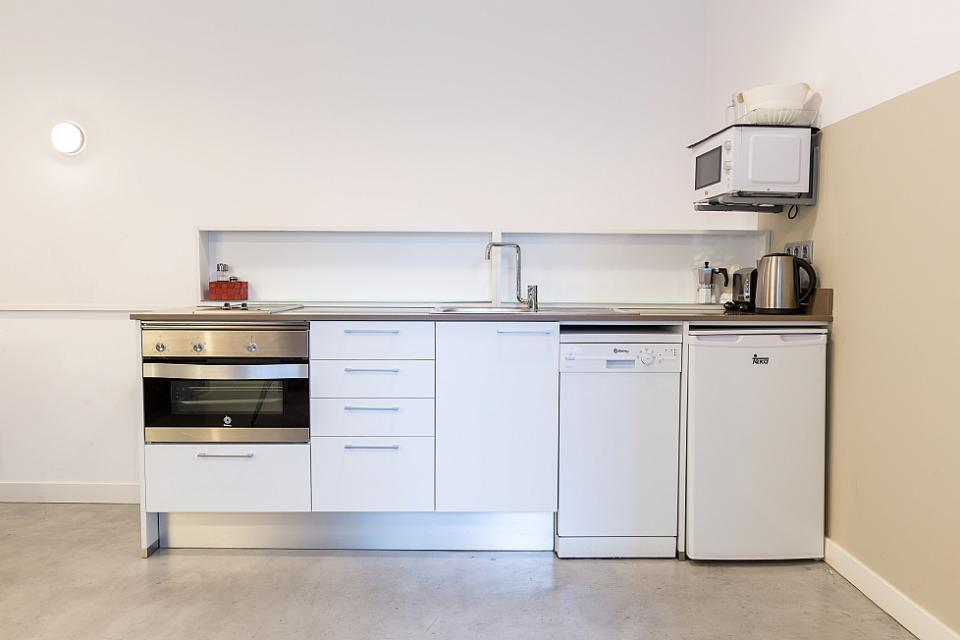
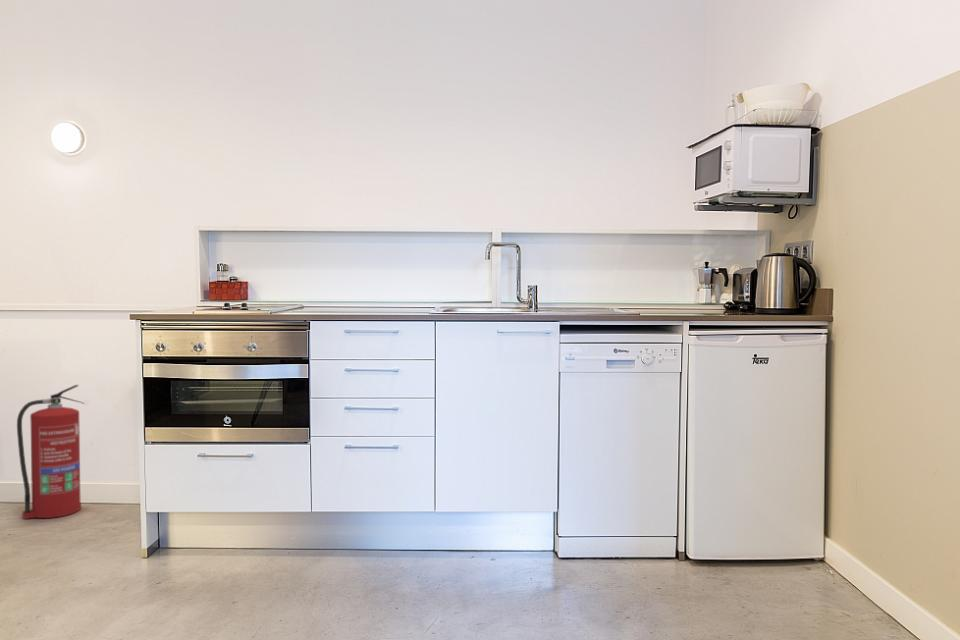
+ fire extinguisher (53, 449)
